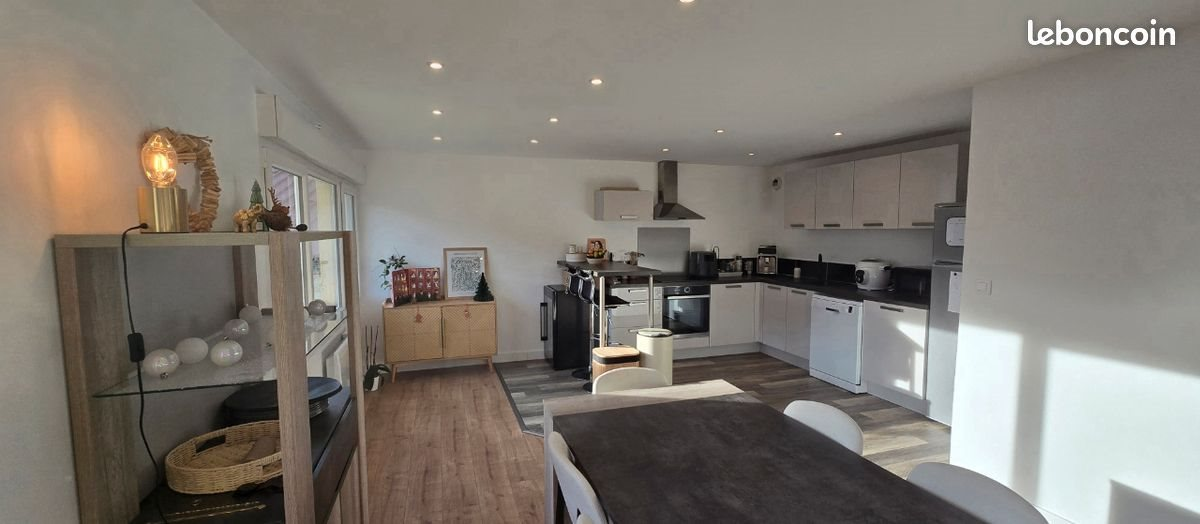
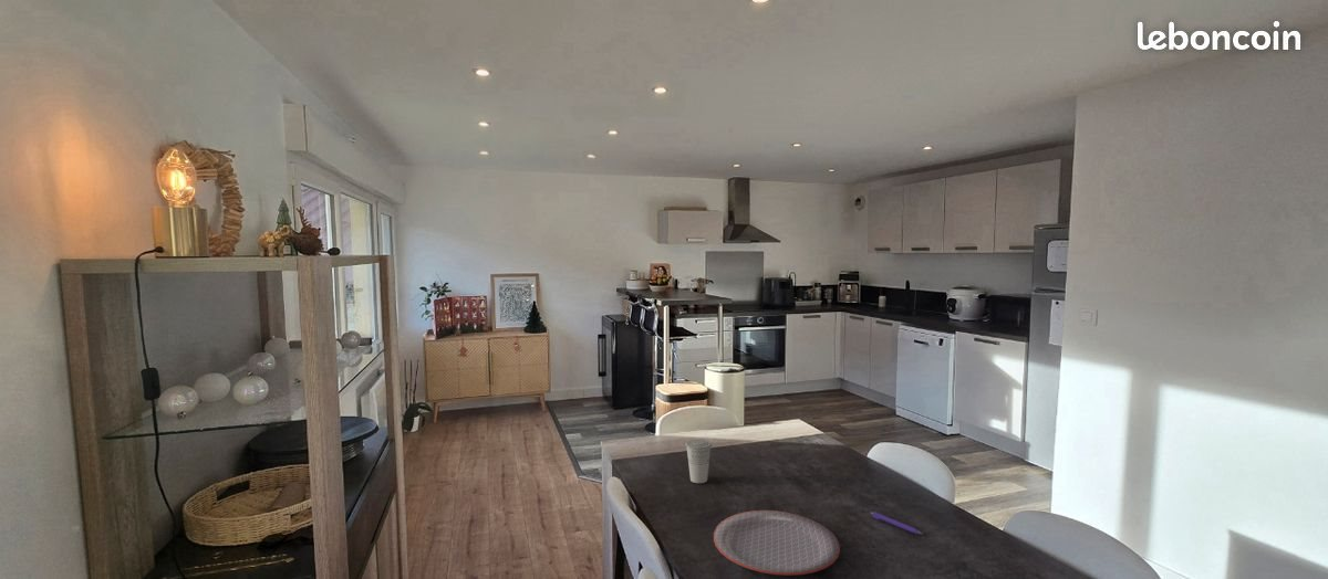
+ pen (895, 523)
+ cup (698, 461)
+ plate (775, 543)
